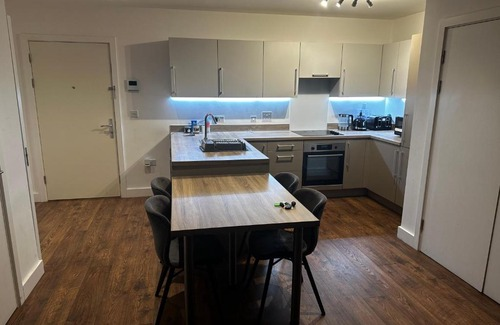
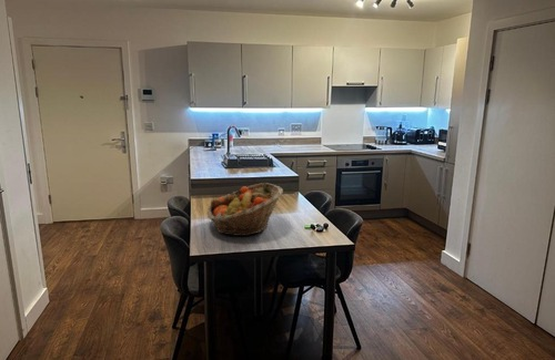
+ fruit basket (244, 206)
